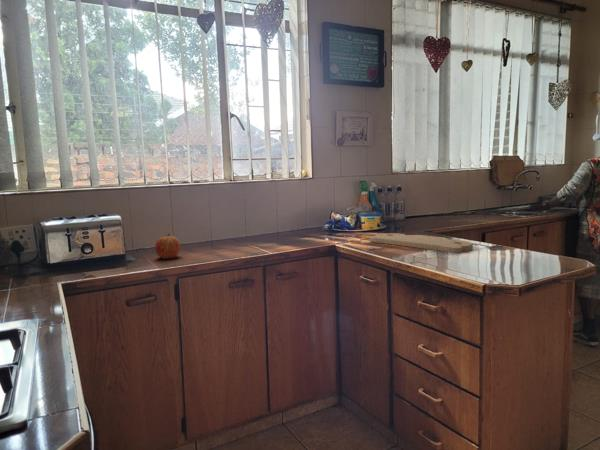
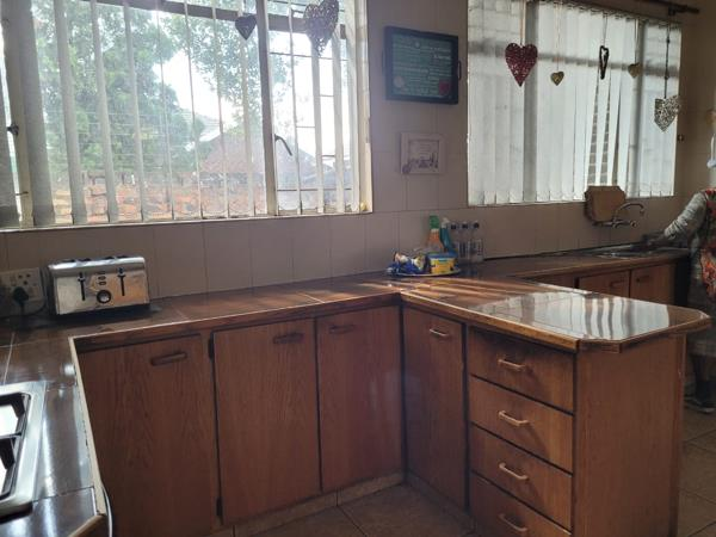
- cutting board (421, 241)
- apple (167, 245)
